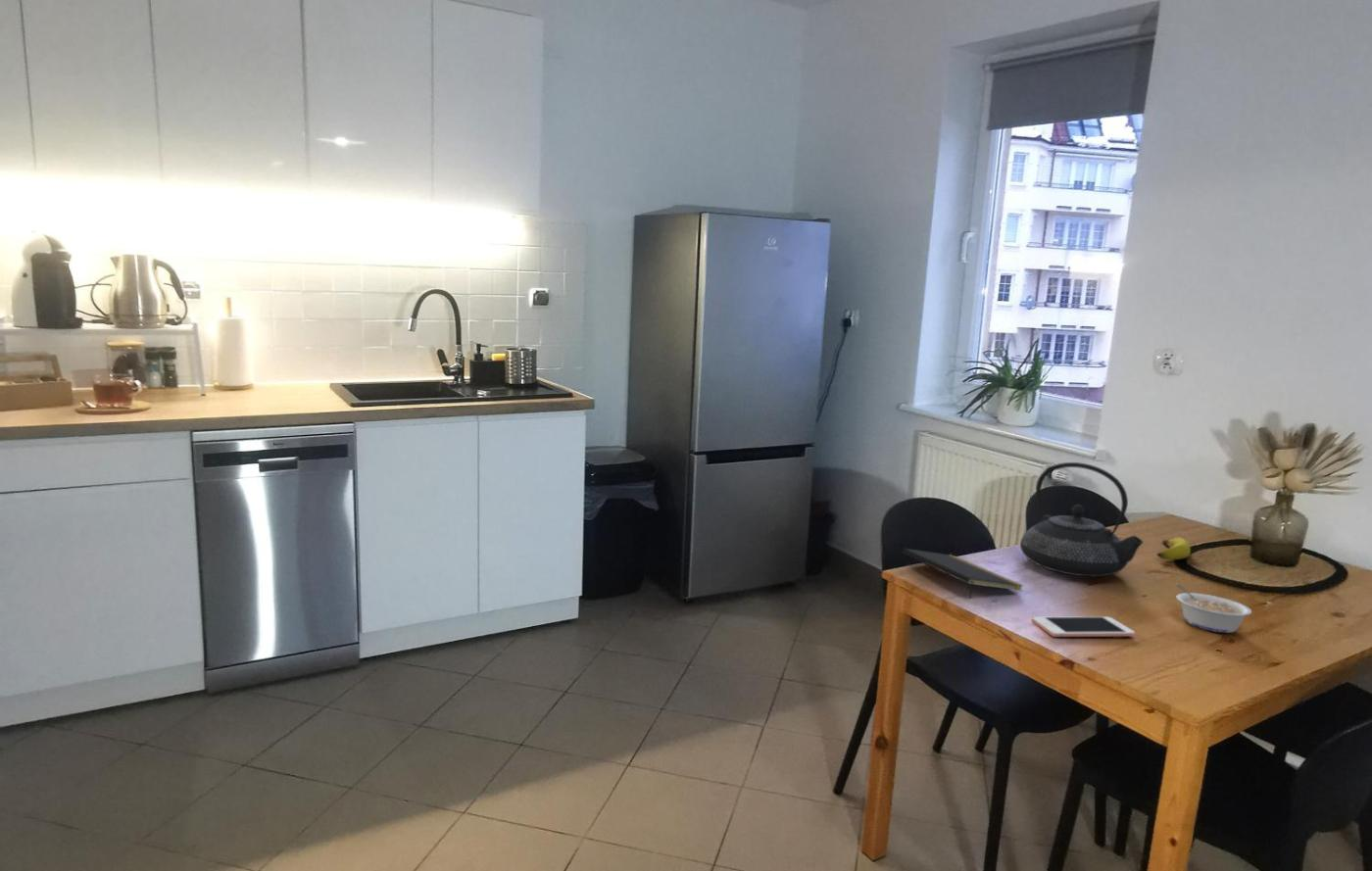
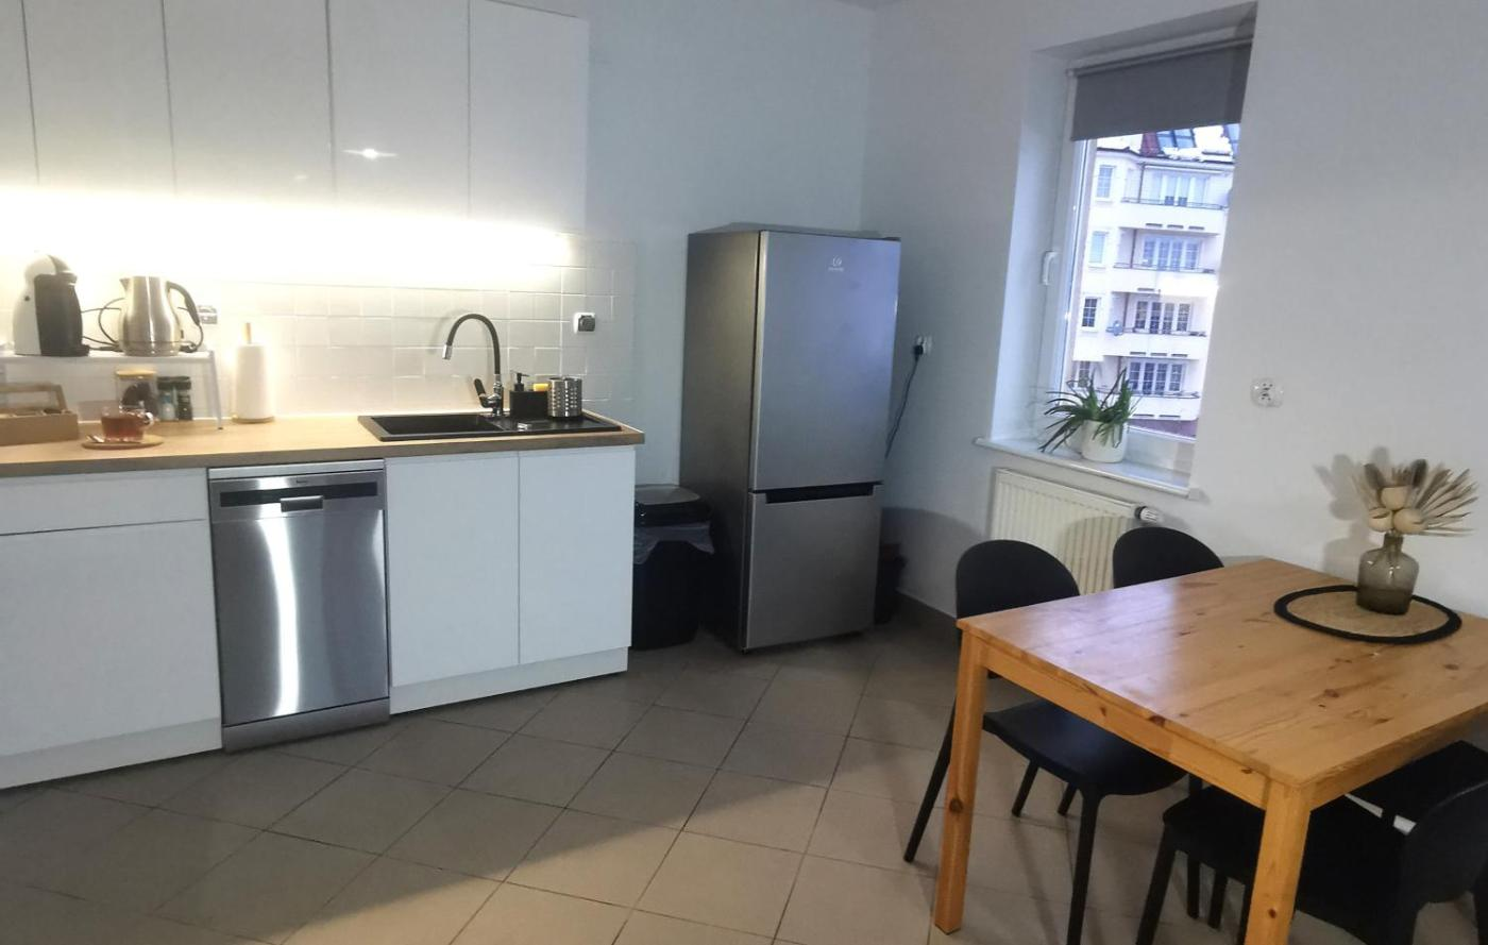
- cell phone (1082, 626)
- banana (1173, 546)
- teapot (1084, 518)
- notepad (960, 568)
- legume (1208, 611)
